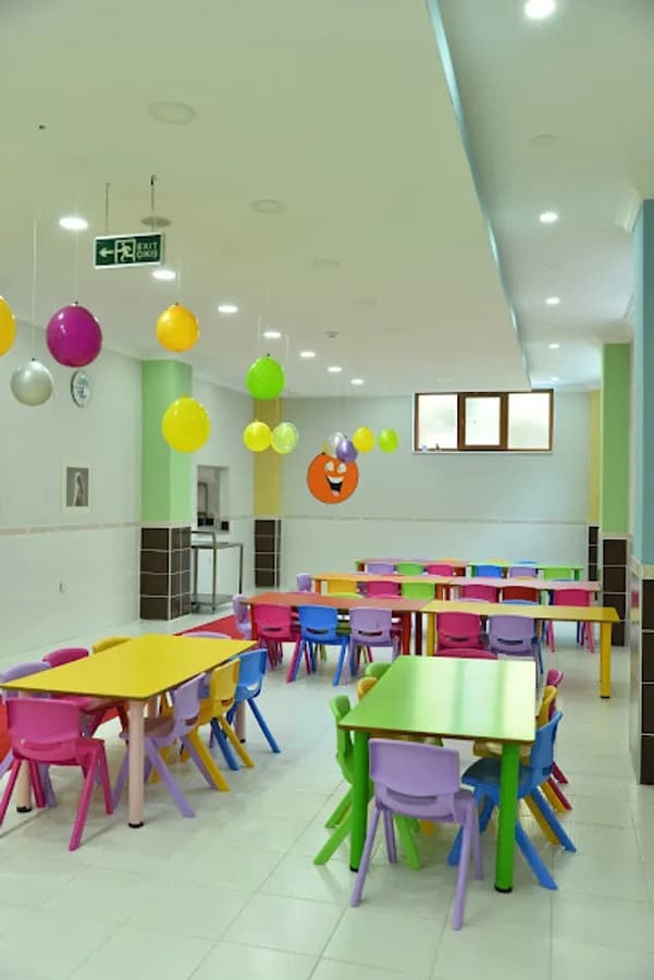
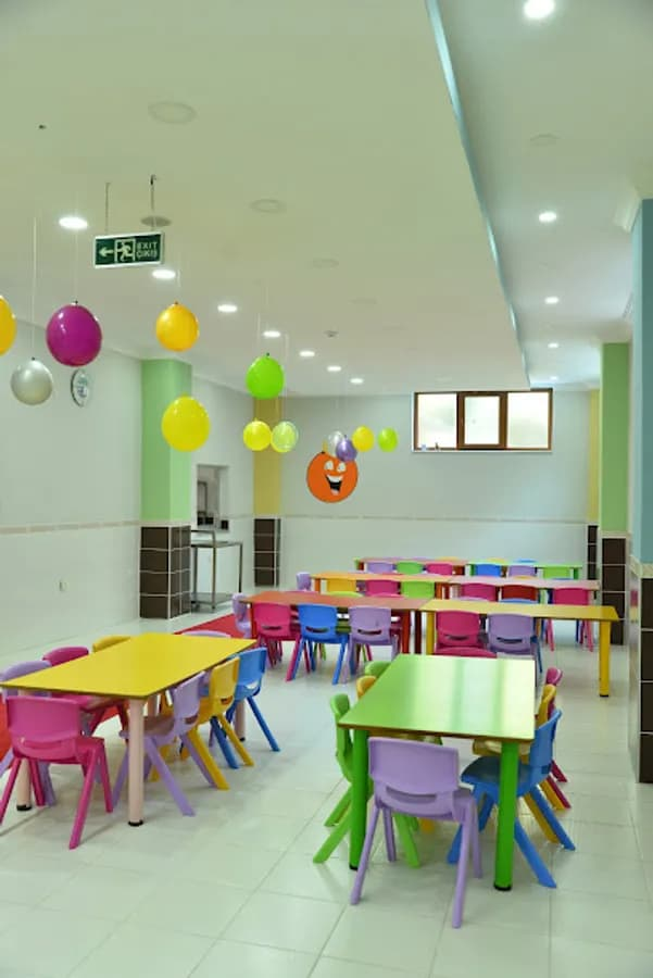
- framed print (76, 487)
